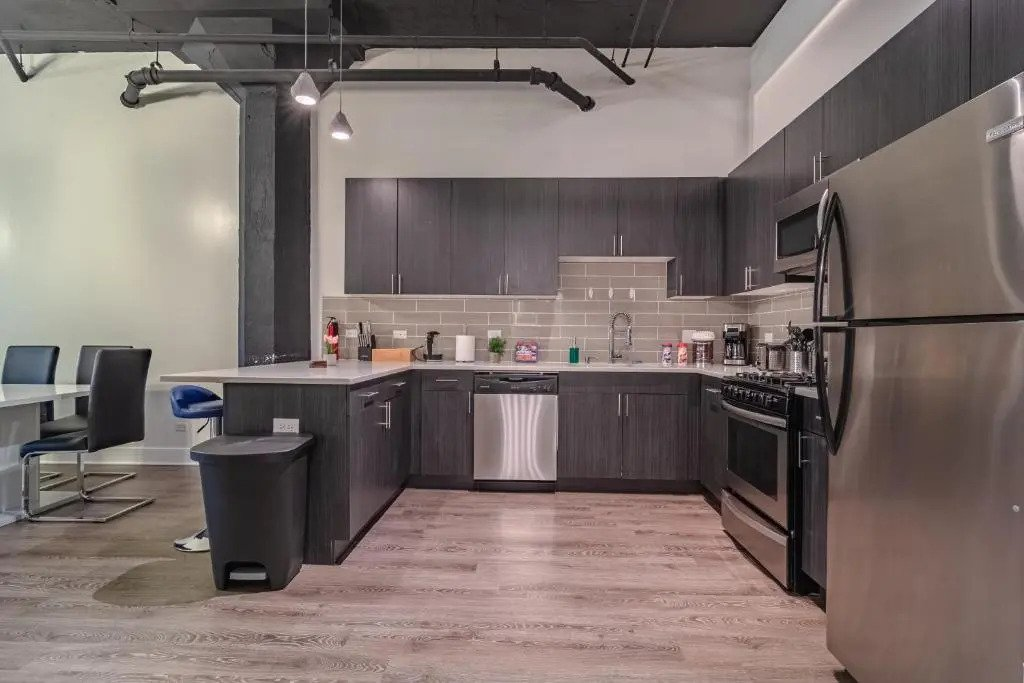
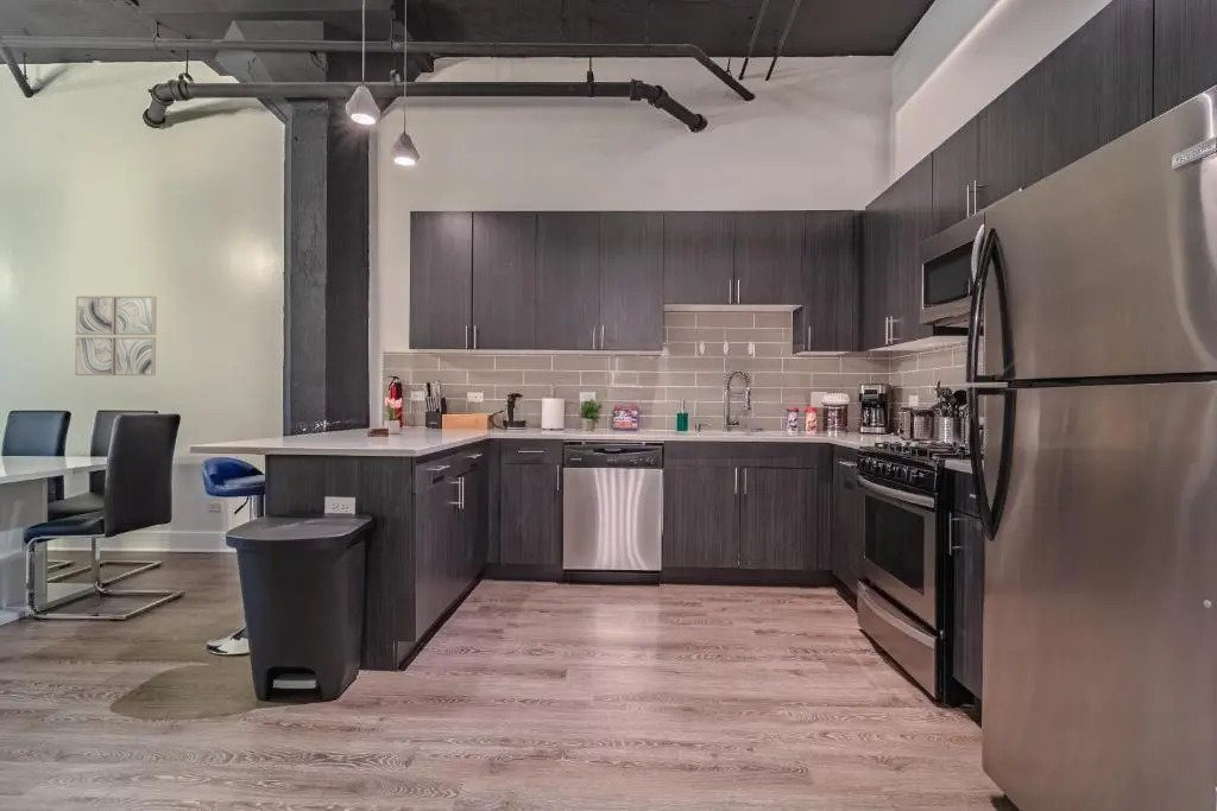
+ wall art (115, 334)
